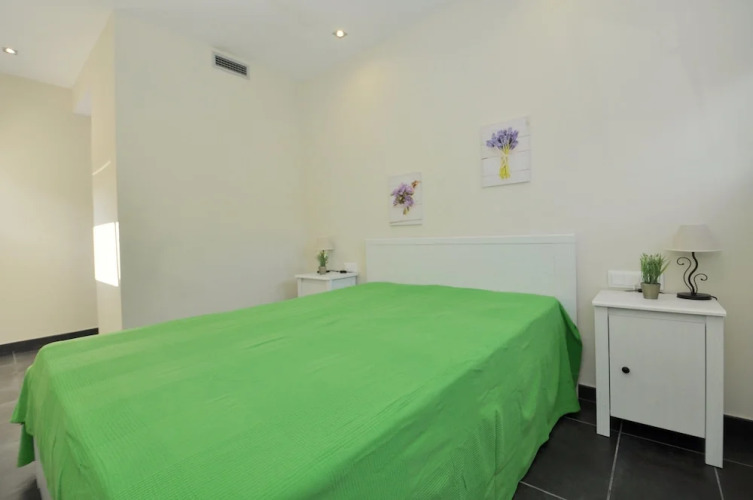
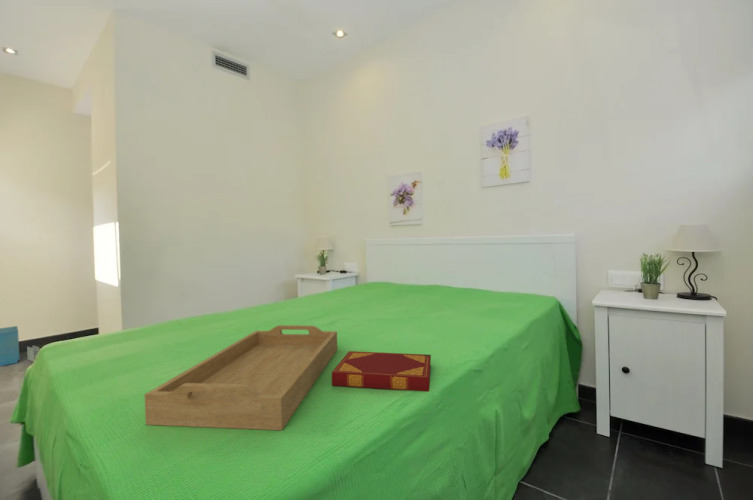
+ storage bin (18, 345)
+ serving tray (265, 362)
+ hardback book (384, 369)
